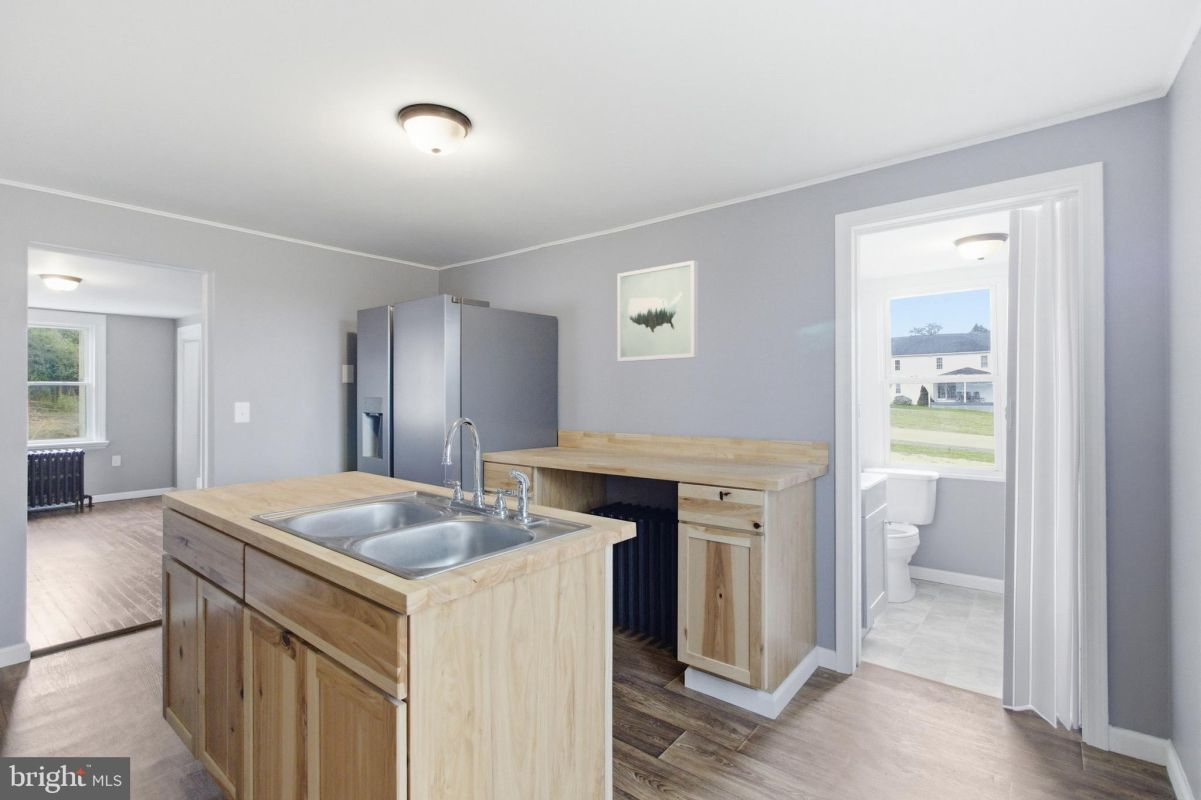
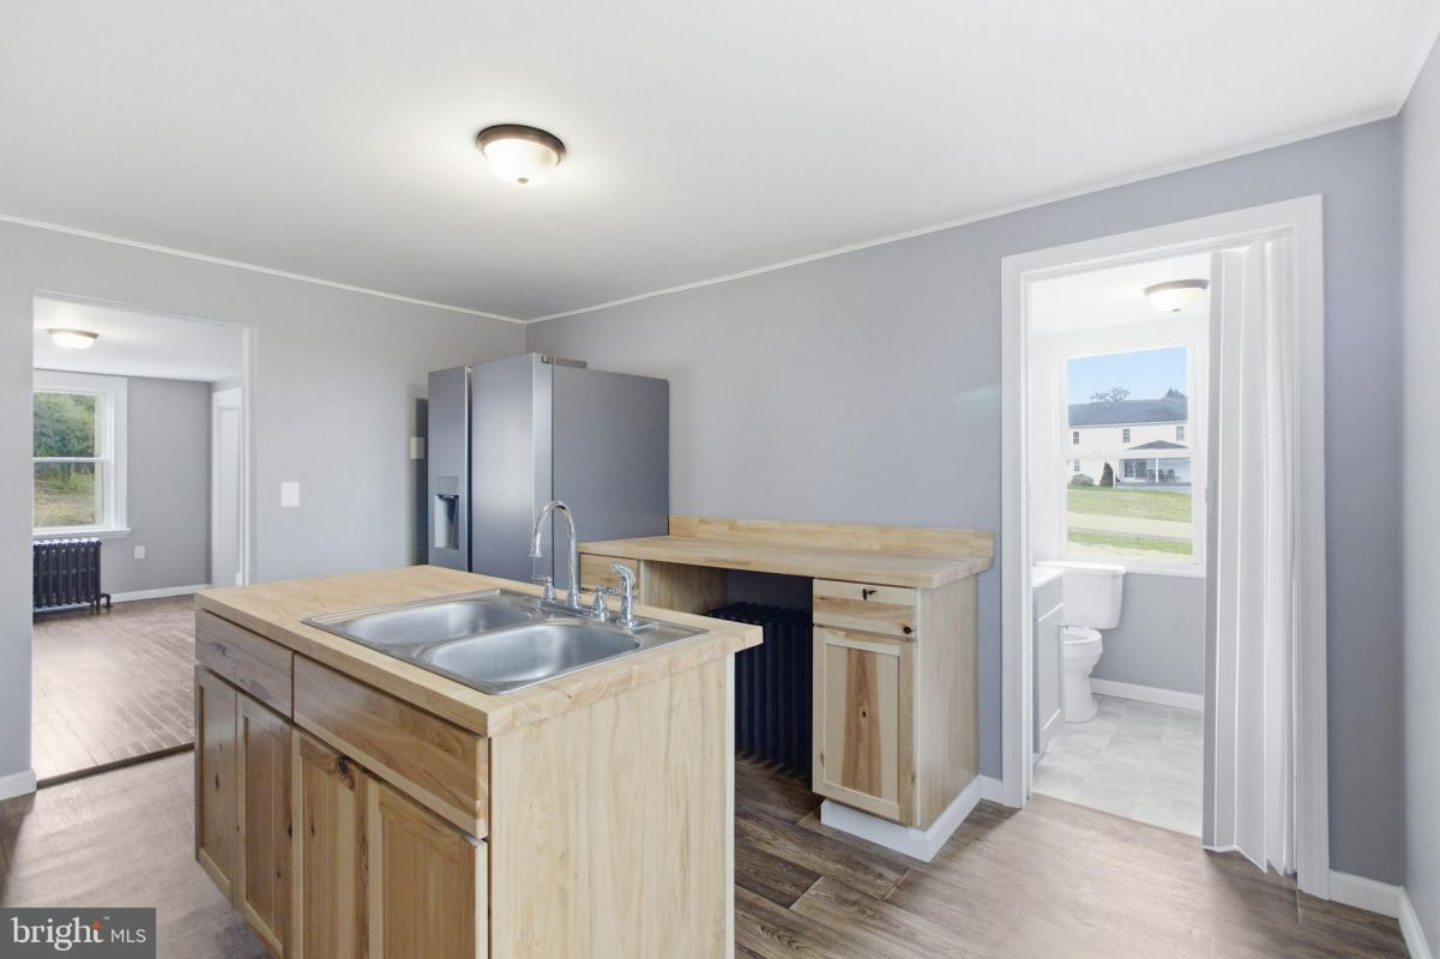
- wall art (655, 313)
